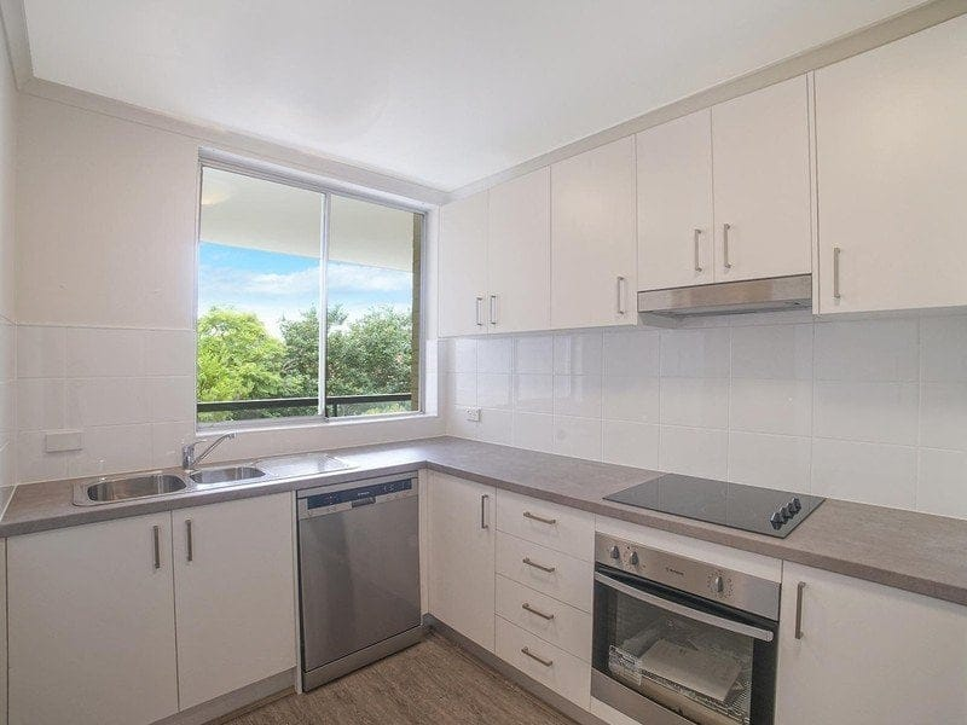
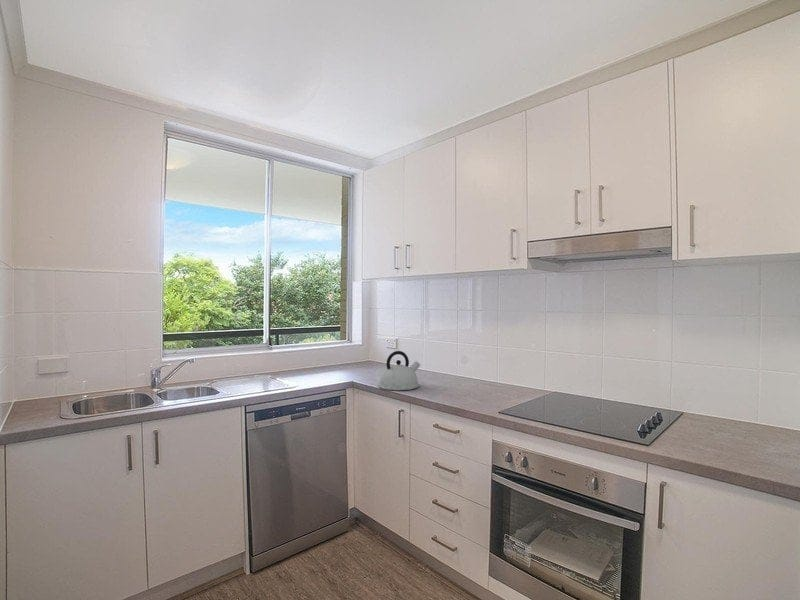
+ kettle (400, 368)
